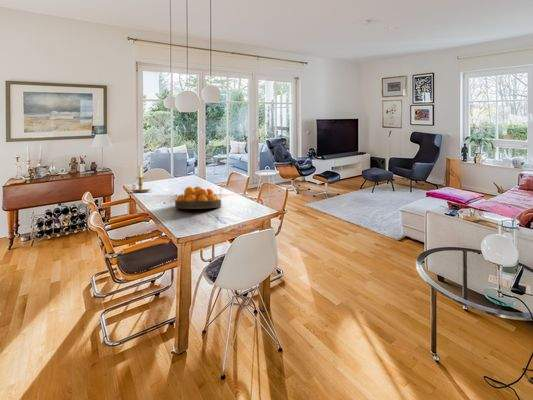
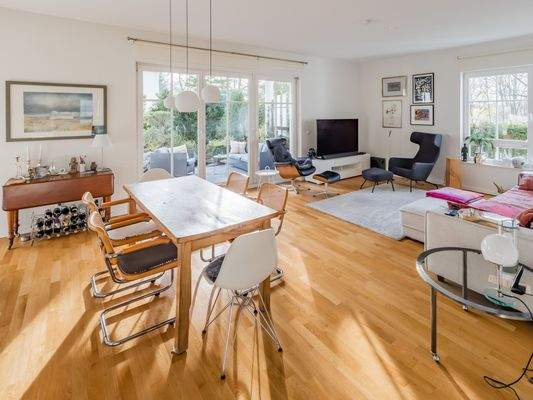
- candle holder (140, 178)
- fruit bowl (198, 196)
